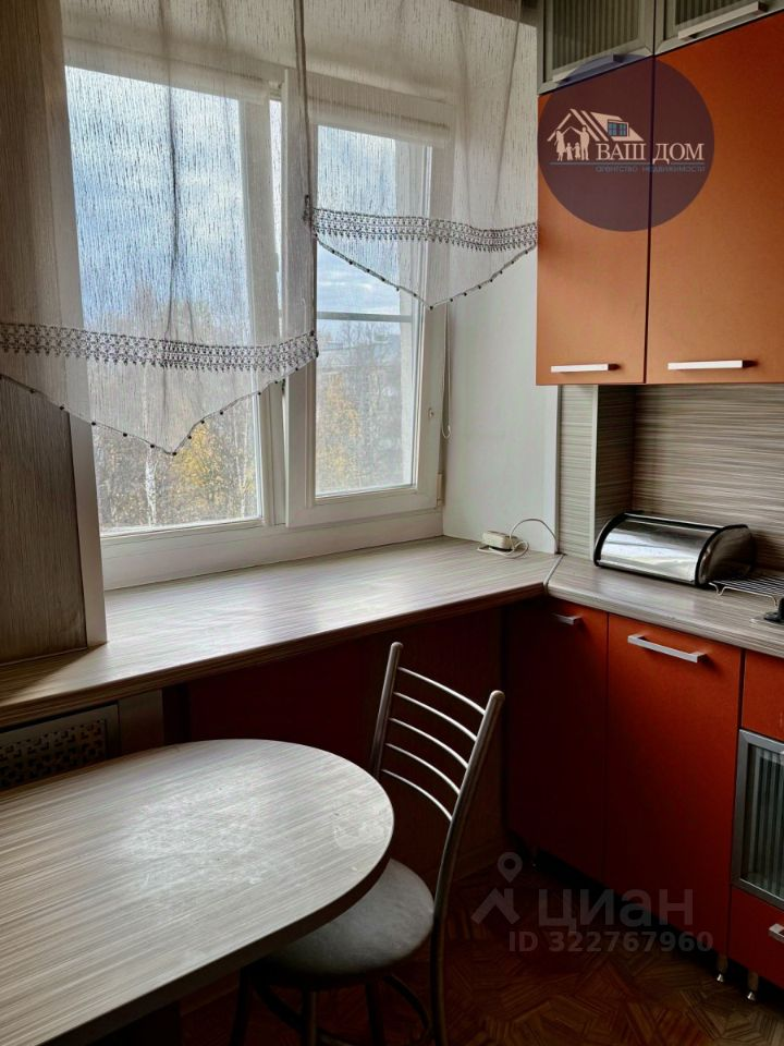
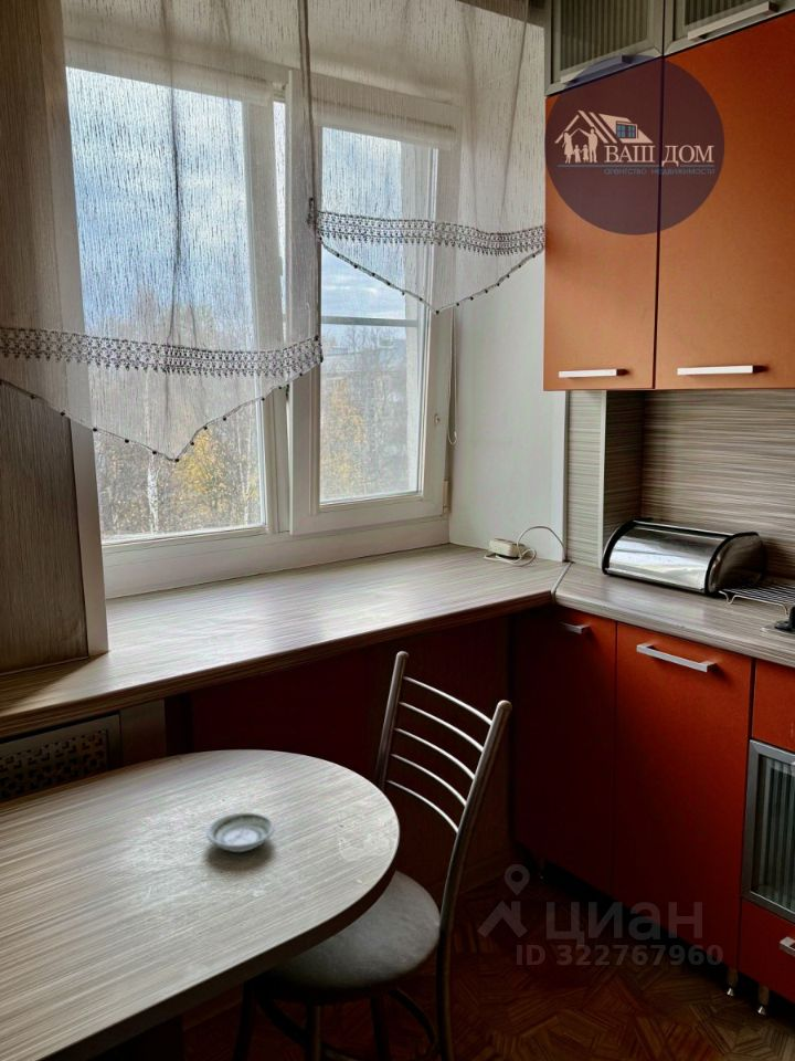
+ saucer (241, 836)
